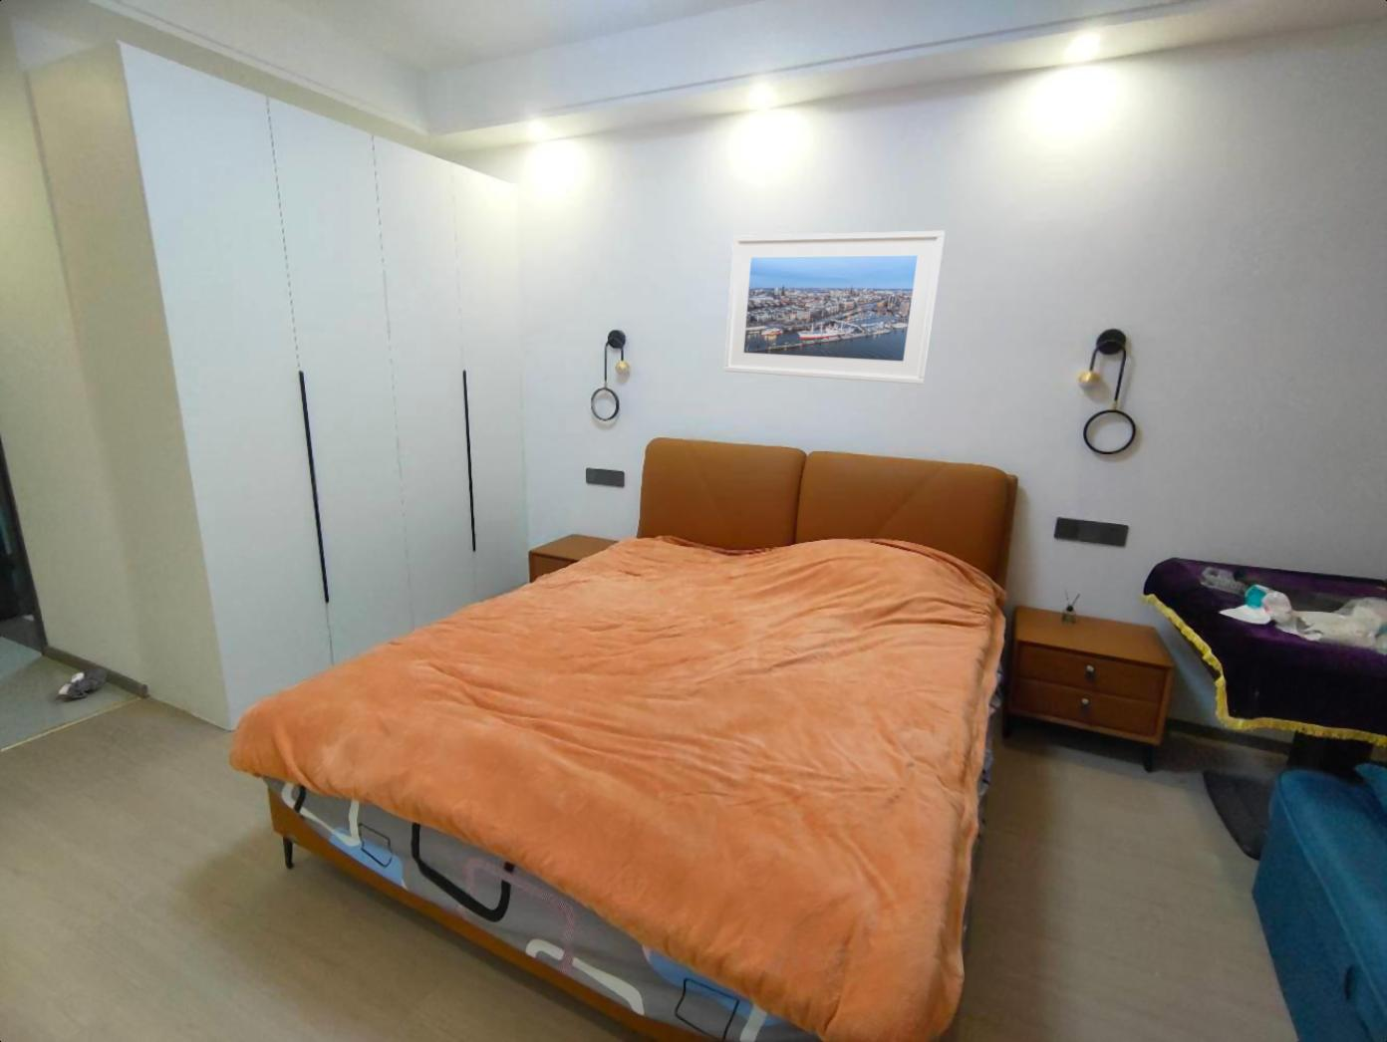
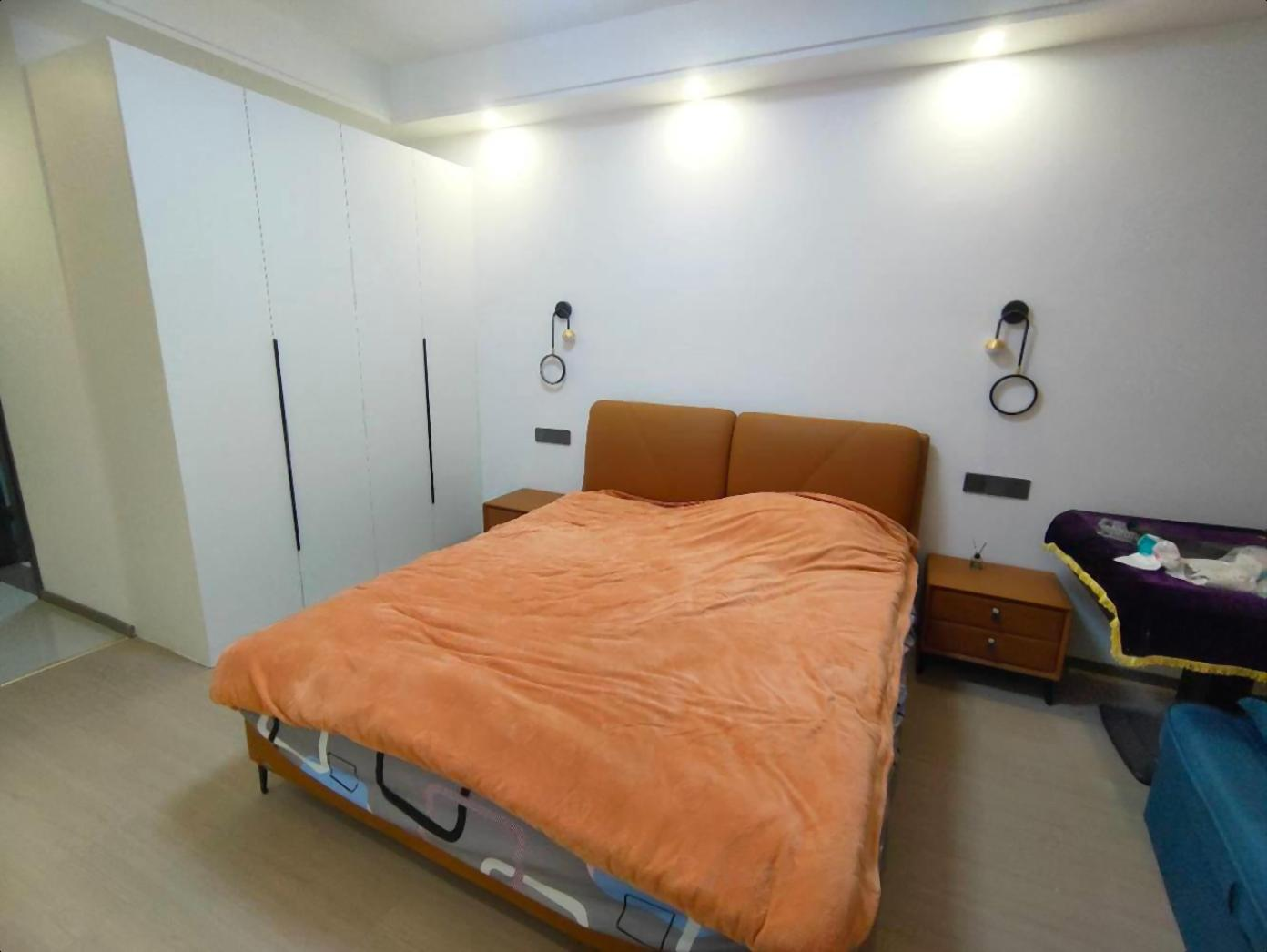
- shoe (82, 682)
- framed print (824, 306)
